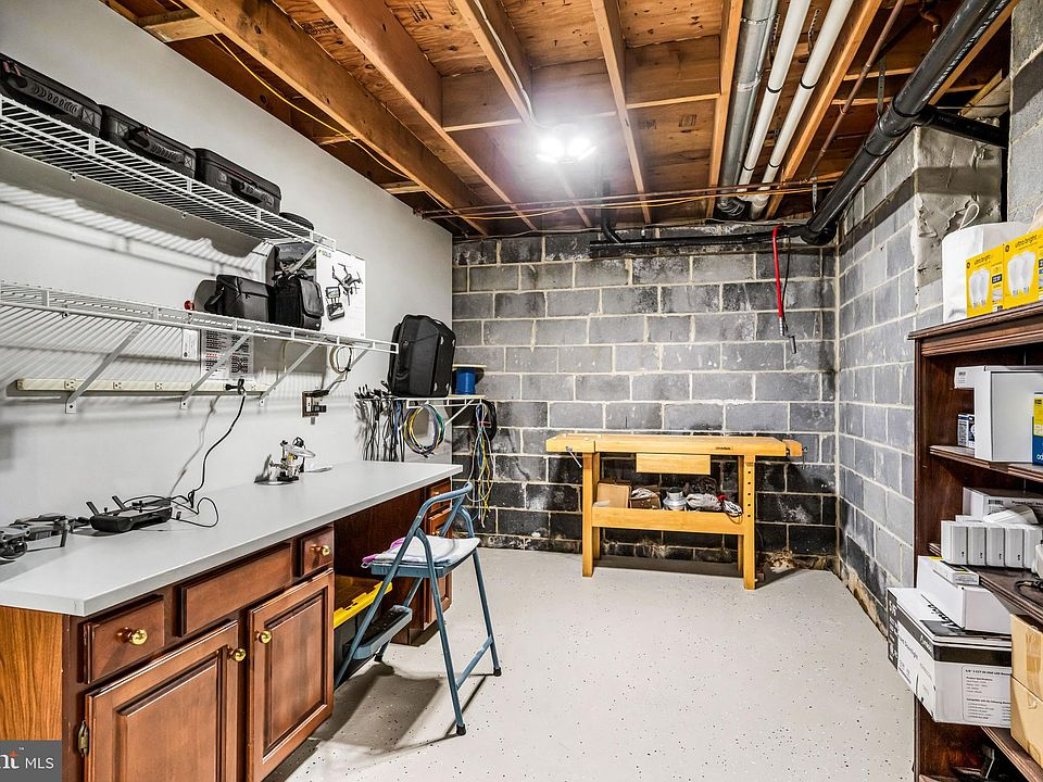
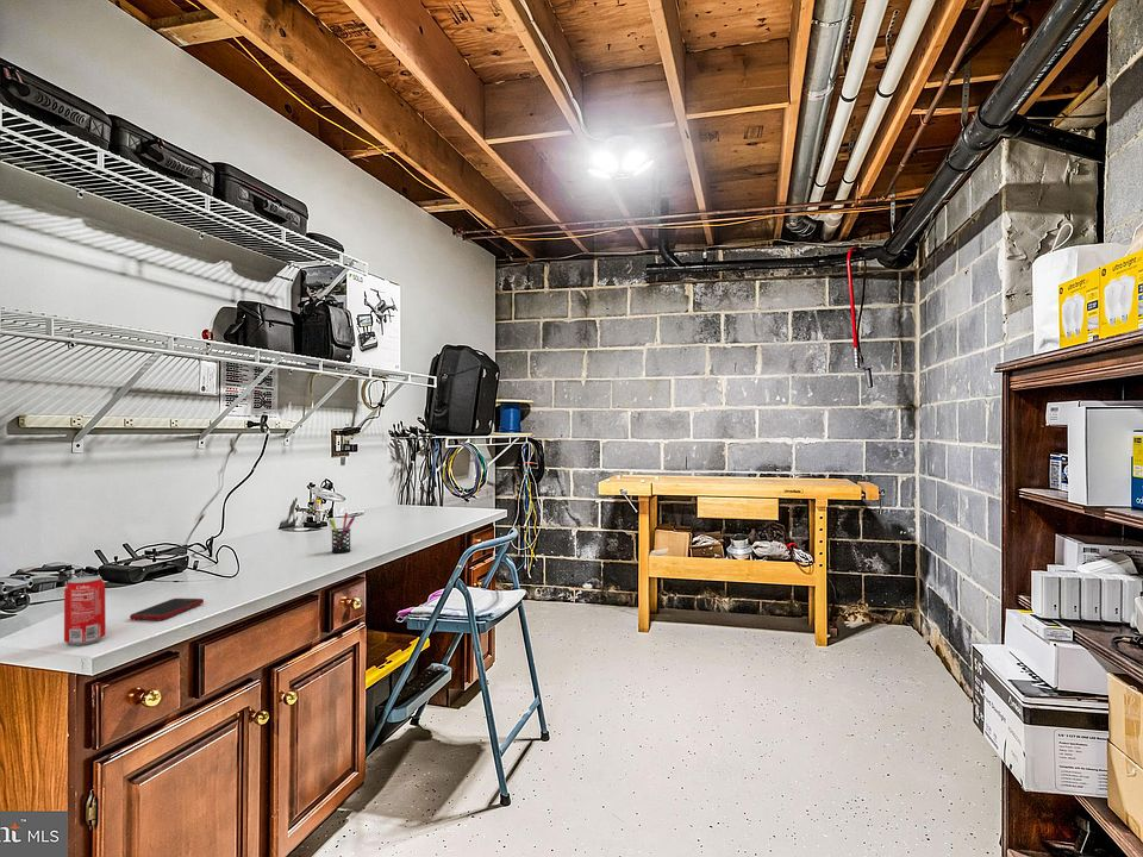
+ beverage can (85, 609)
+ cell phone (168, 608)
+ pen holder (339, 532)
